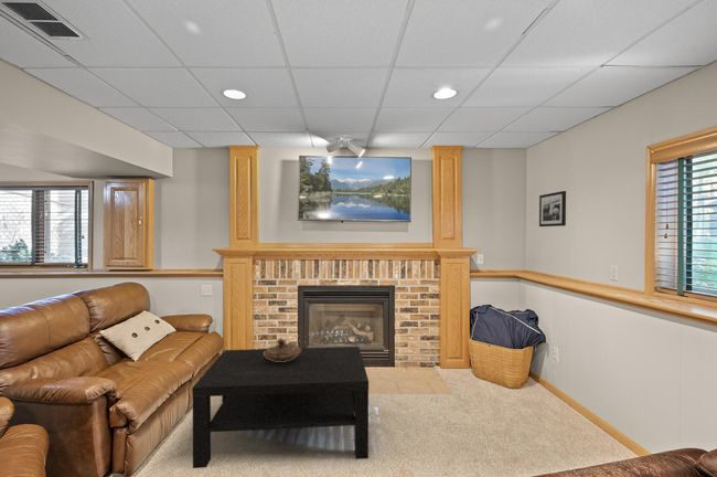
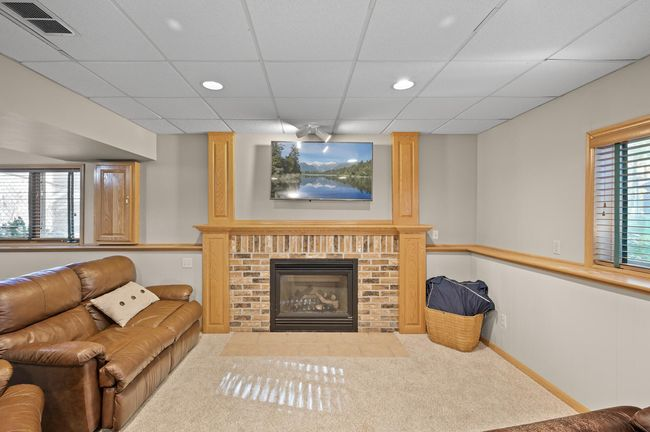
- coffee table (288, 398)
- picture frame (552, 210)
- decorative bowl (282, 349)
